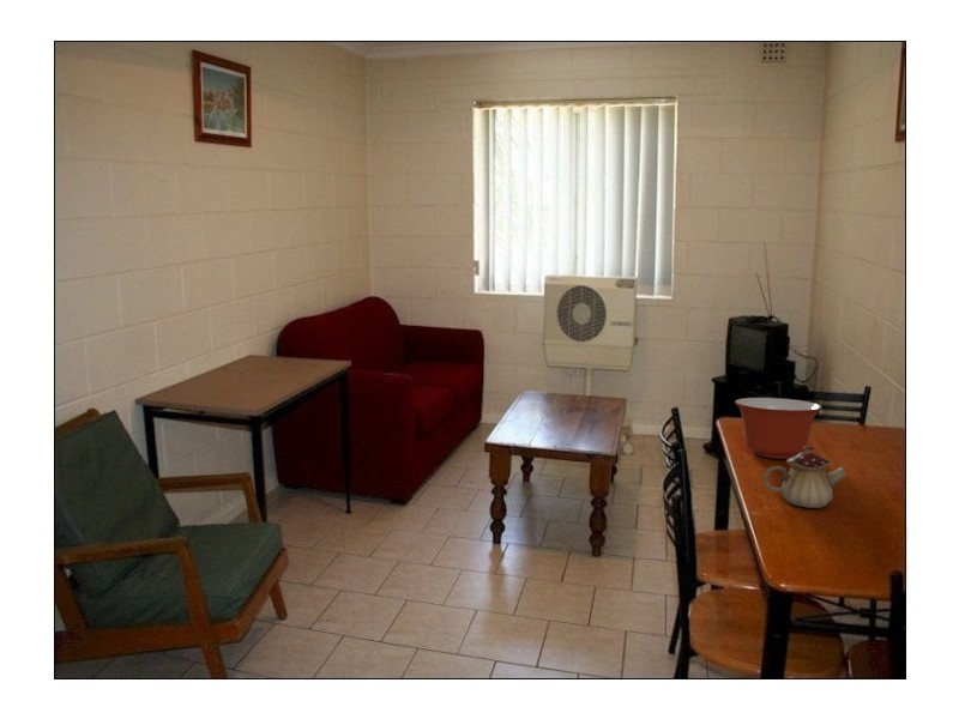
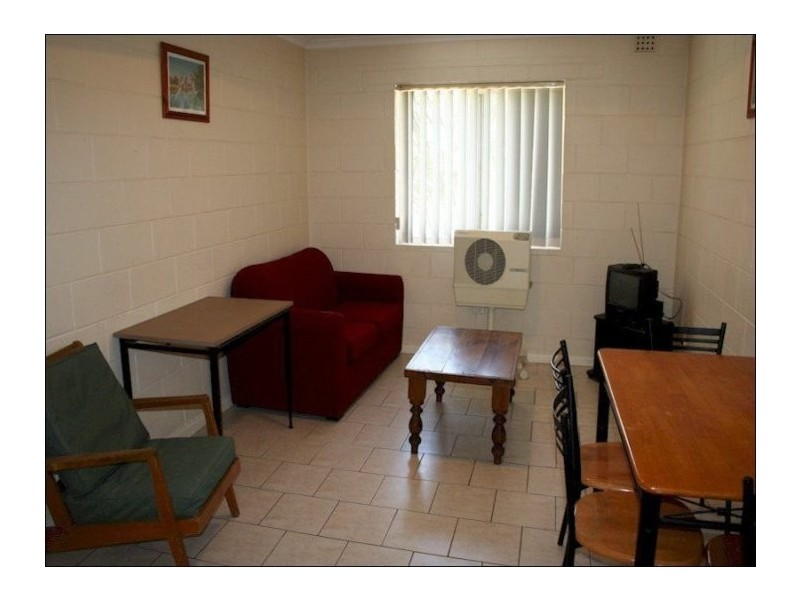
- mixing bowl (776, 428)
- teapot (803, 473)
